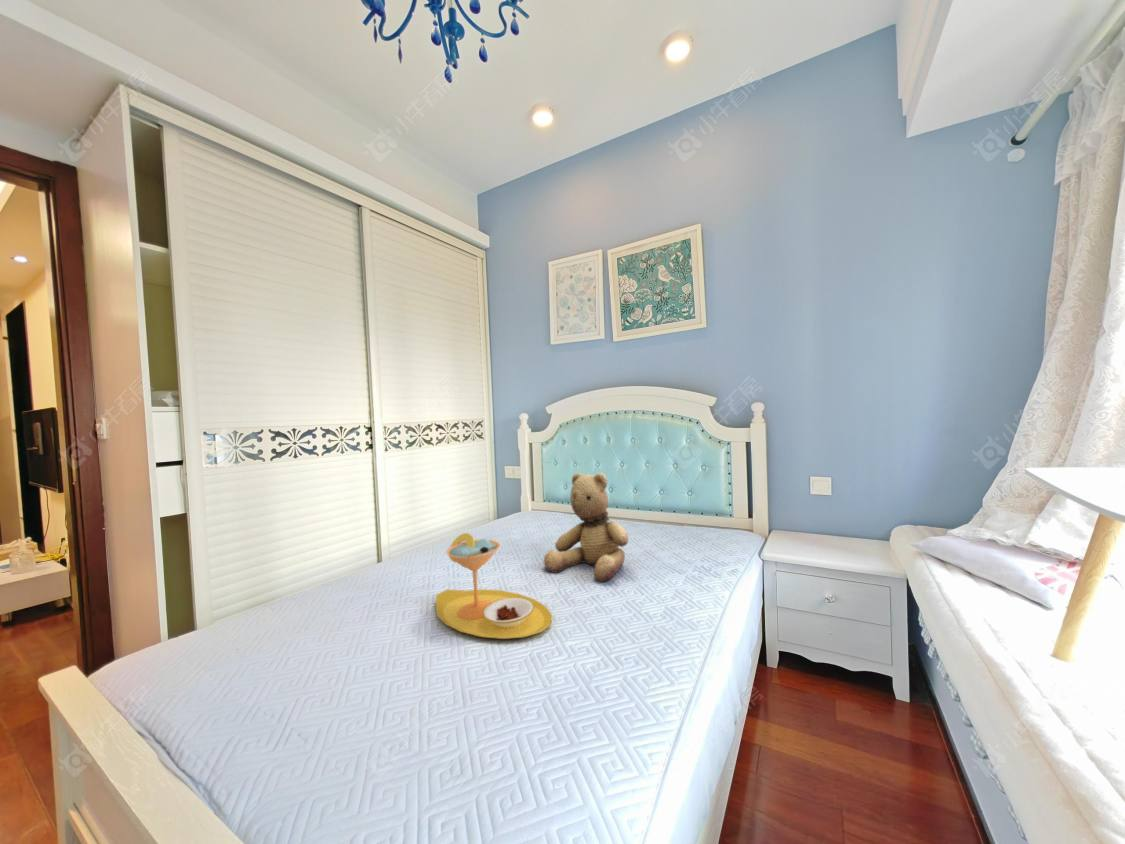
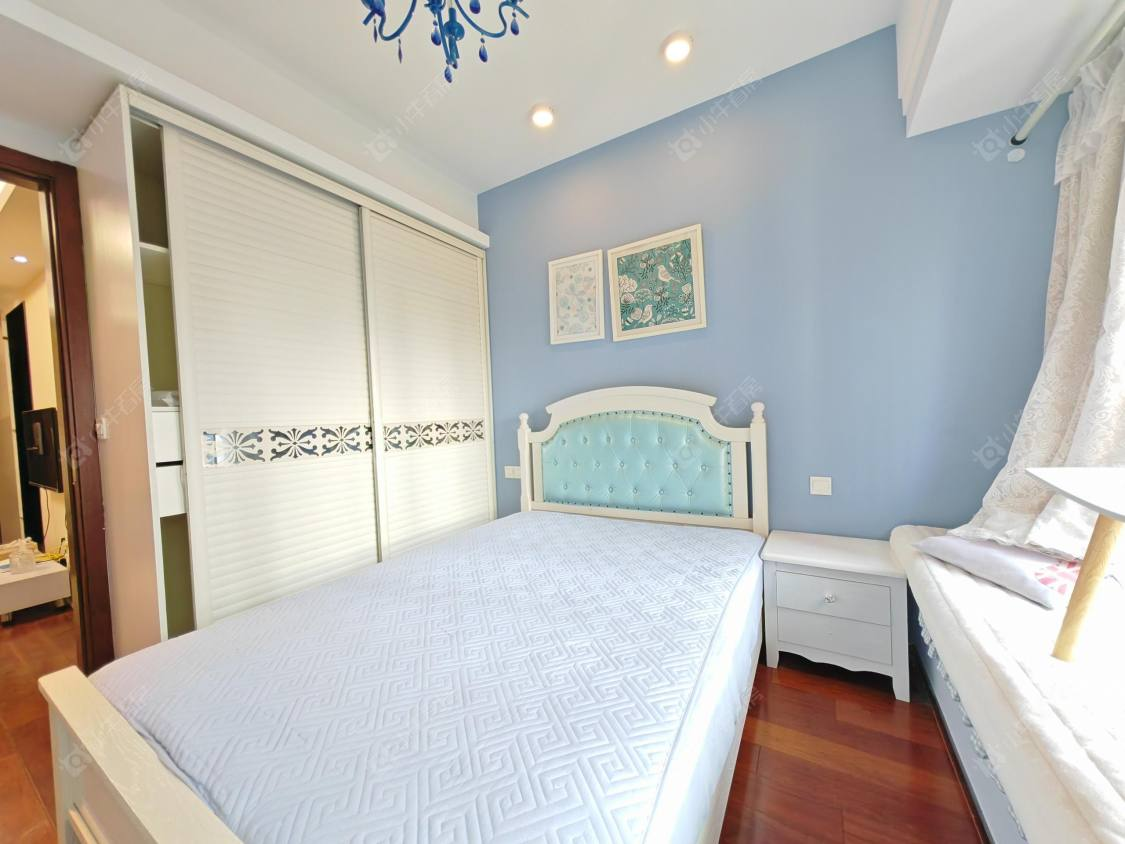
- teddy bear (587, 520)
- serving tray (476, 577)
